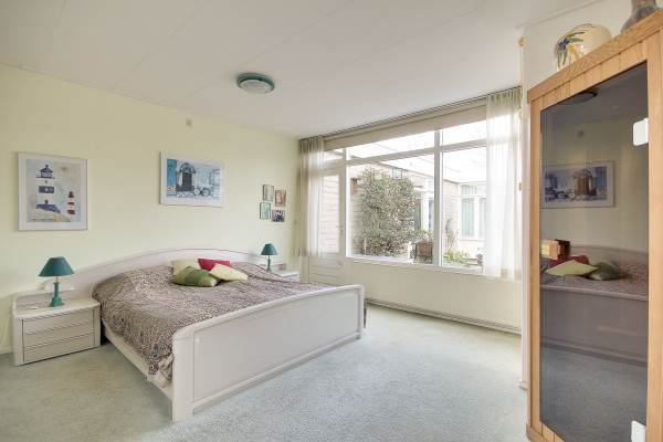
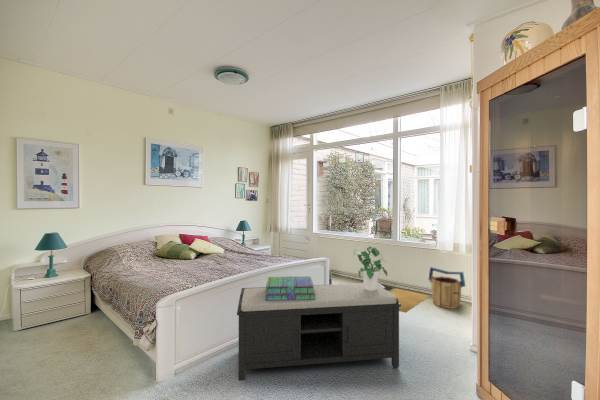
+ potted plant (370, 267)
+ bench (316, 325)
+ bucket (446, 286)
+ door mat (391, 293)
+ stack of books (289, 287)
